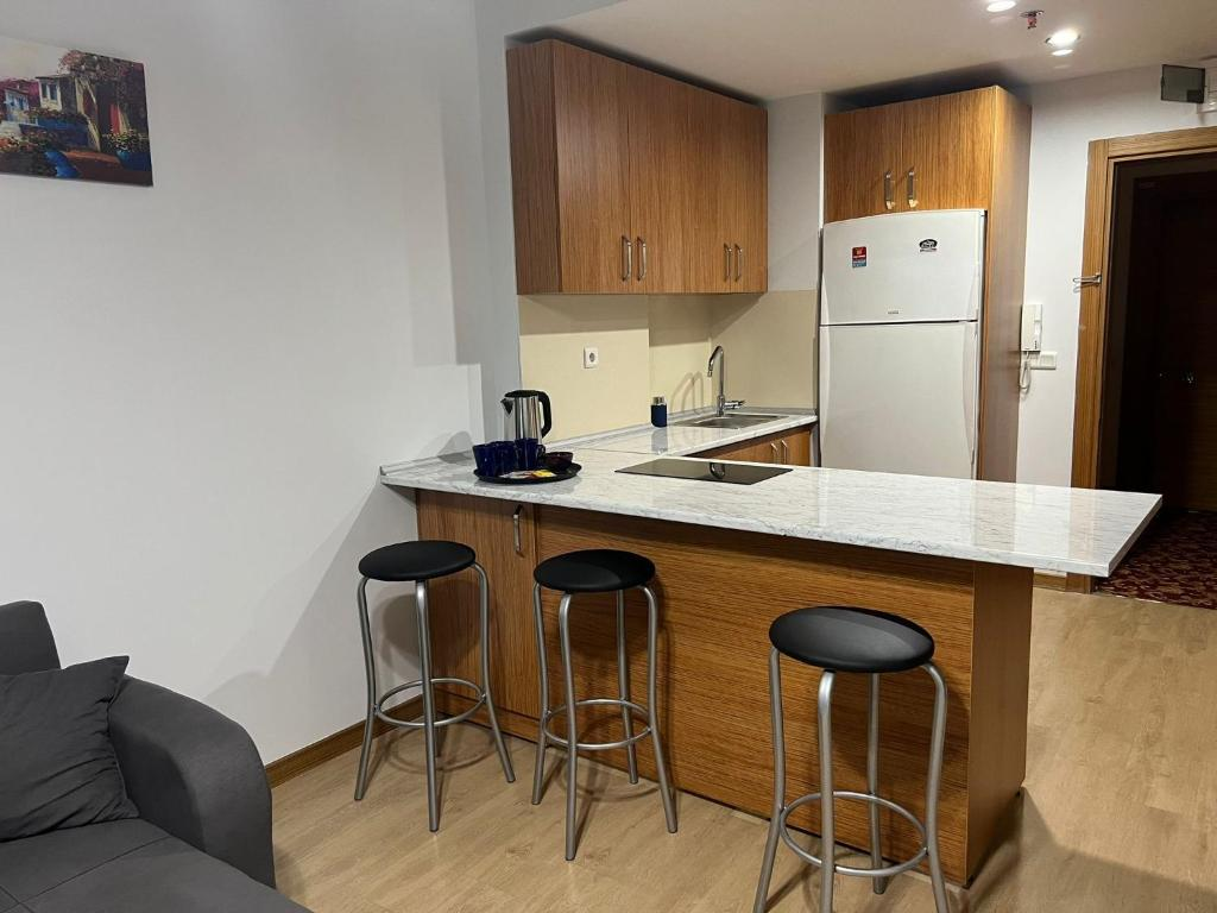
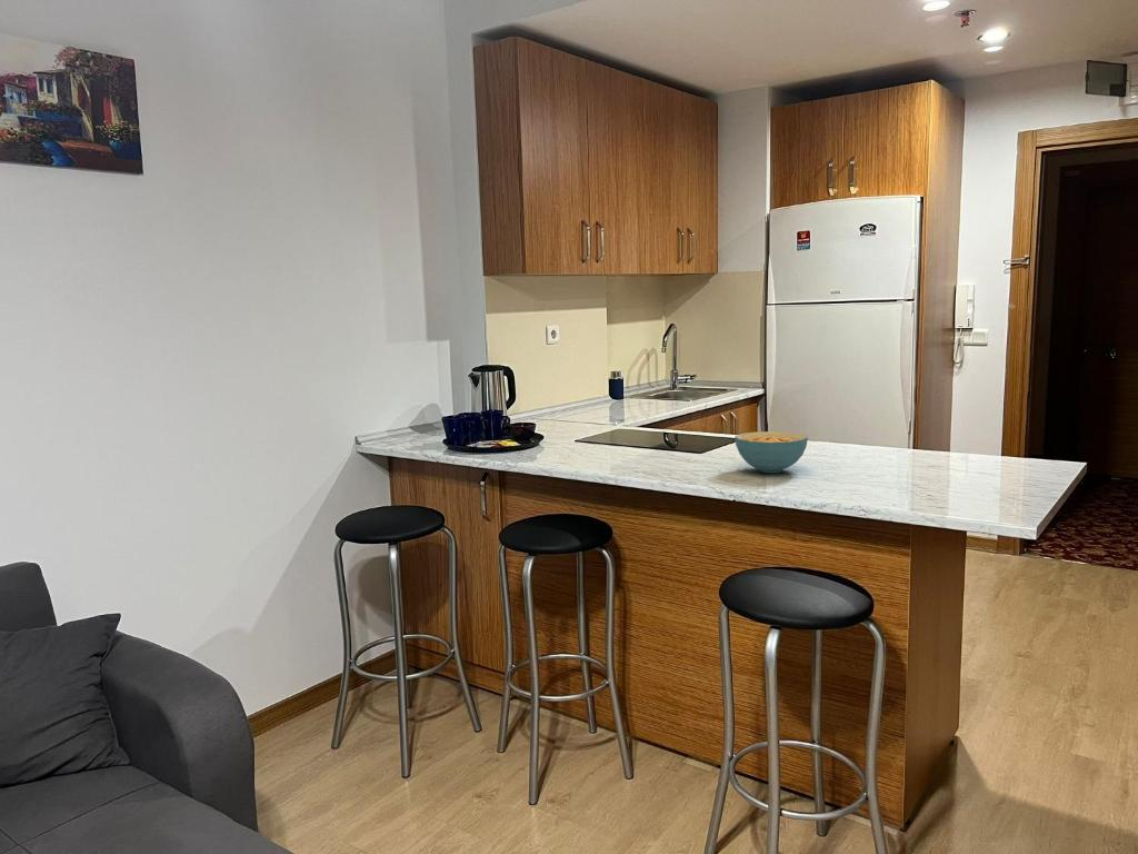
+ cereal bowl (770, 454)
